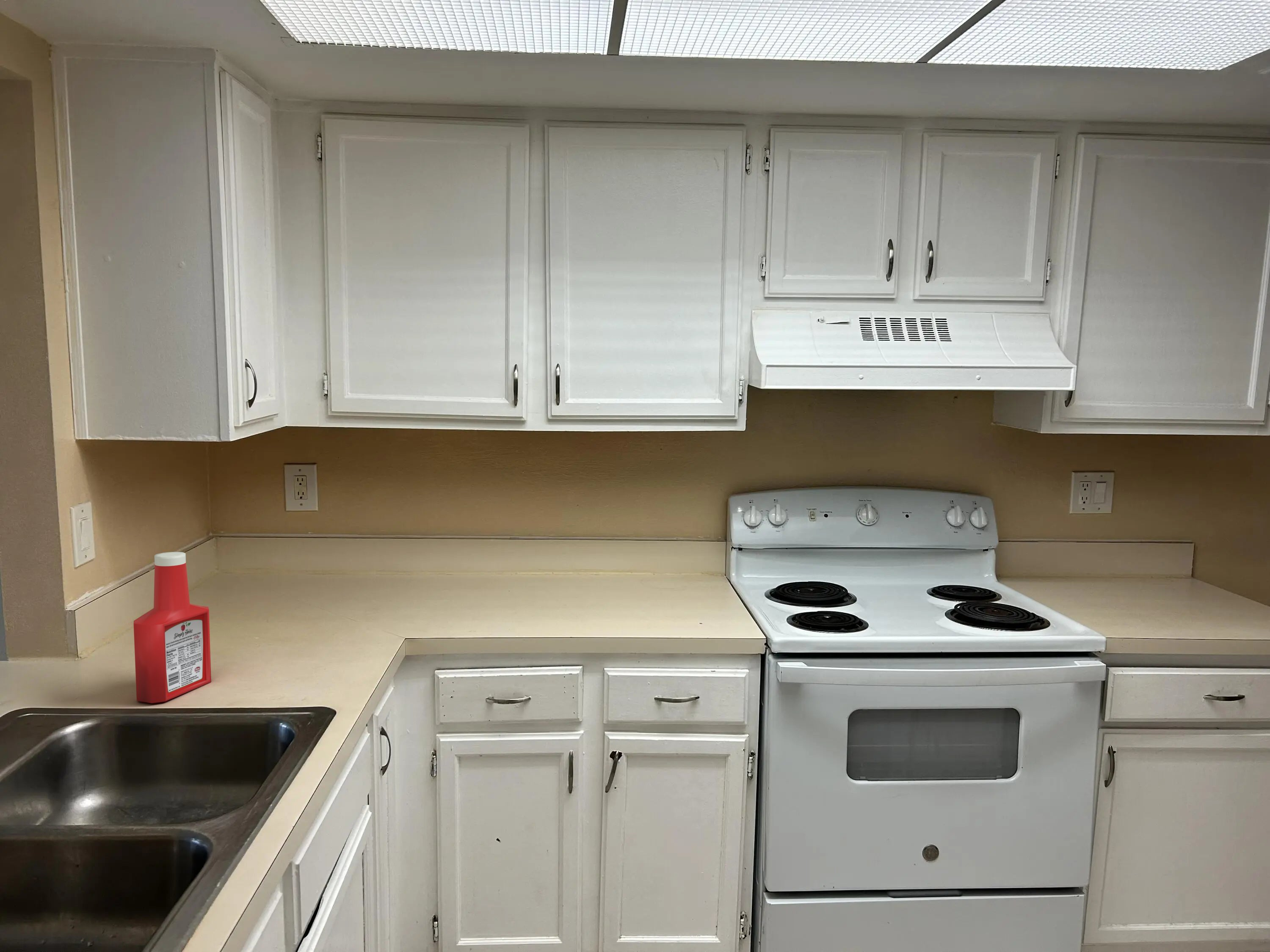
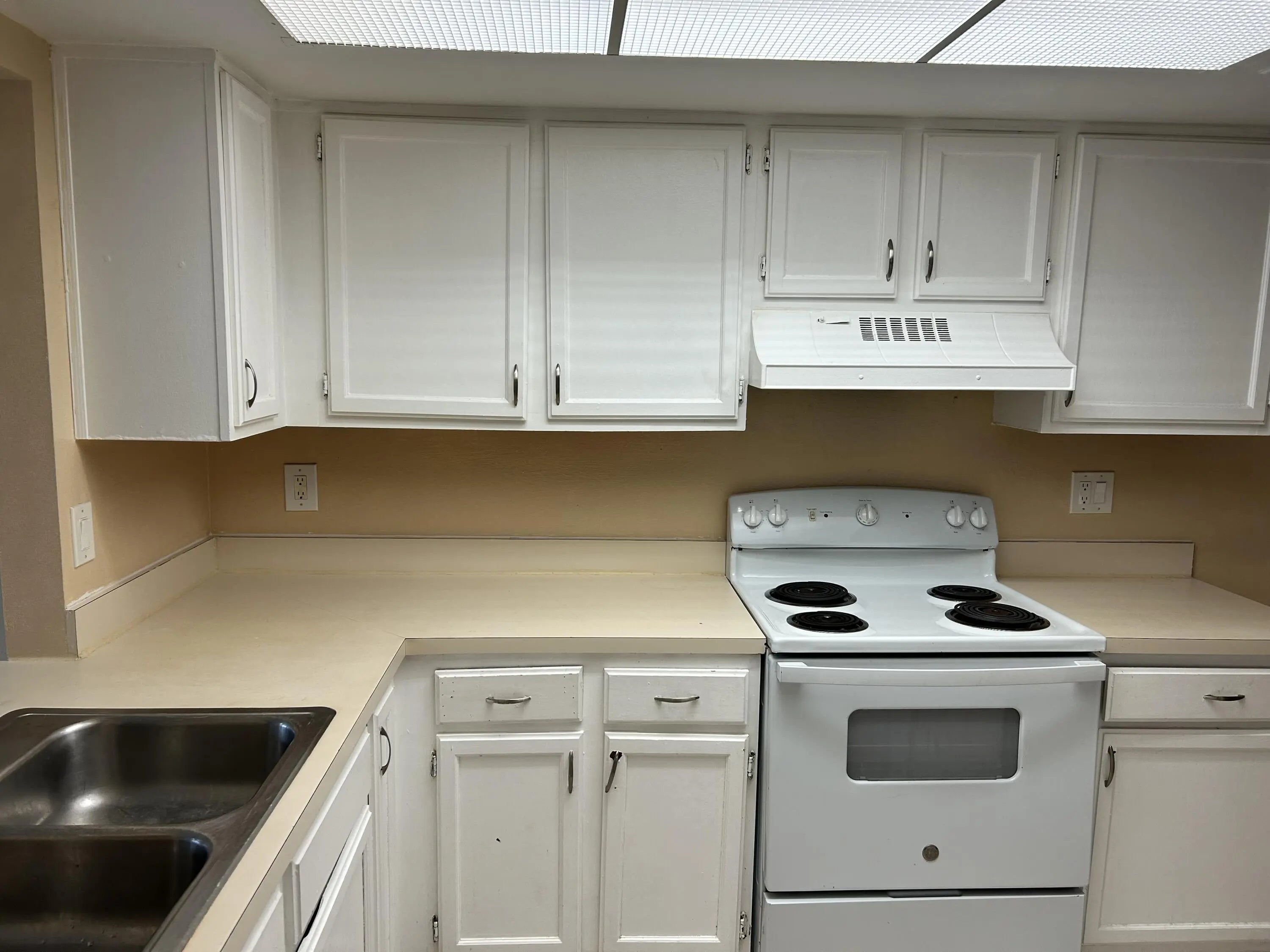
- soap bottle (172, 622)
